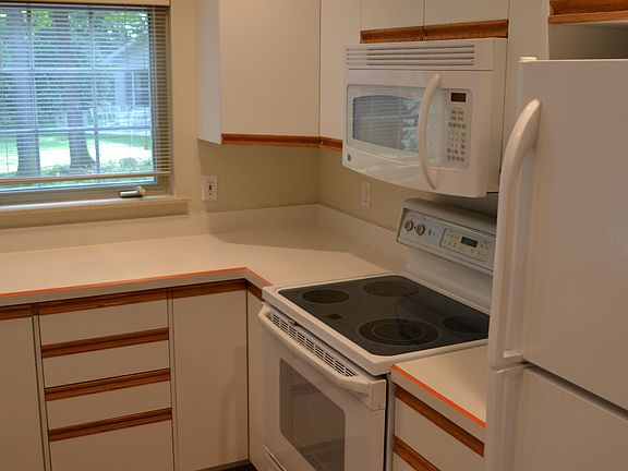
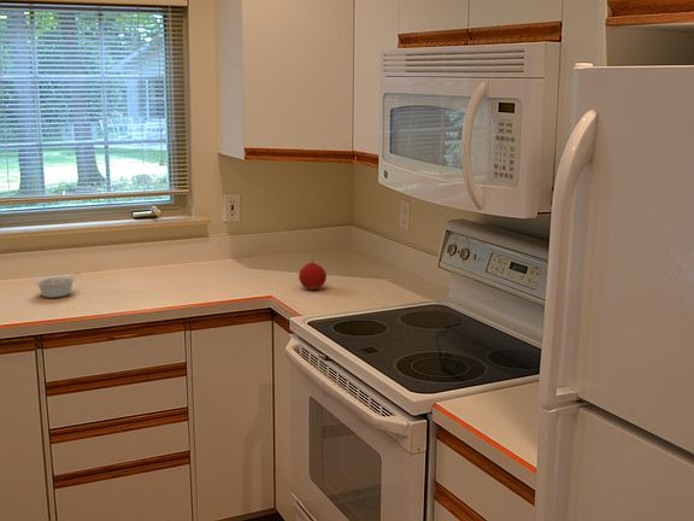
+ legume (57, 285)
+ fruit (312, 274)
